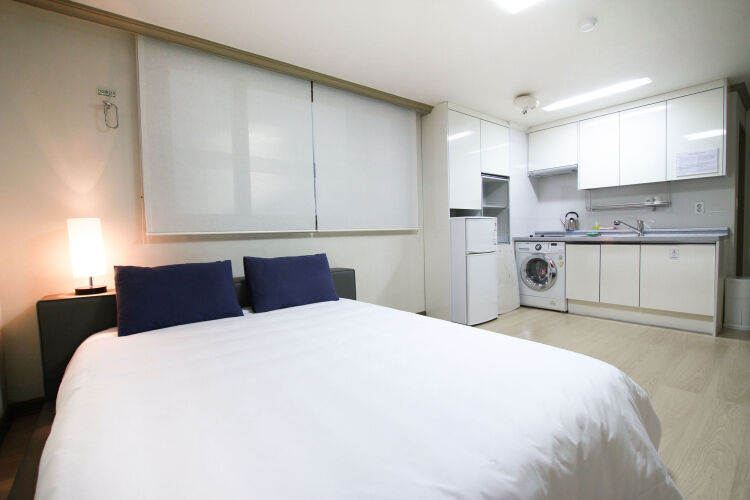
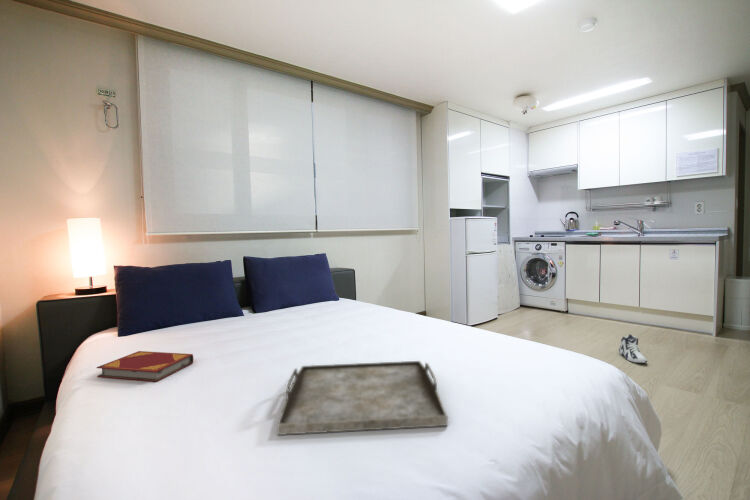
+ sneaker (632, 347)
+ serving tray (362, 383)
+ hardback book (147, 364)
